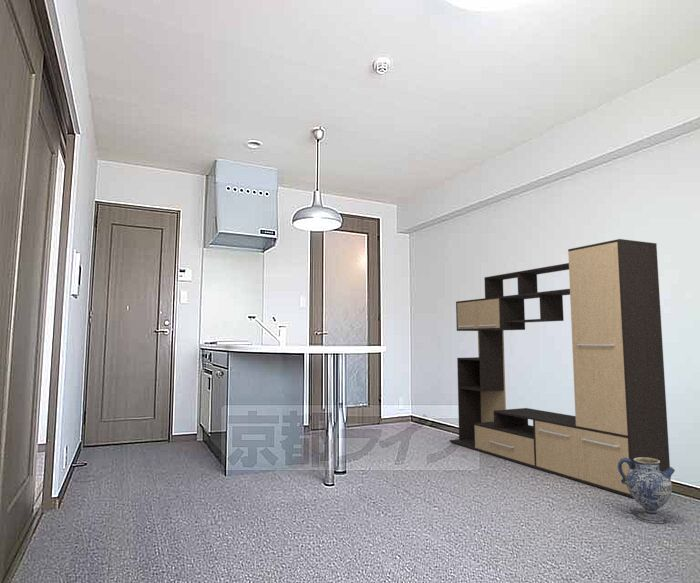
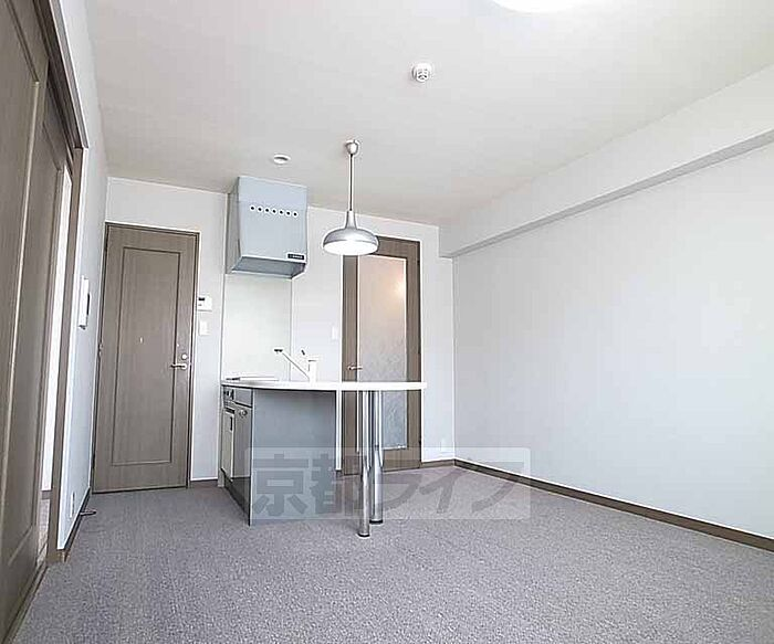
- media console (504, 363)
- ceramic jug (646, 488)
